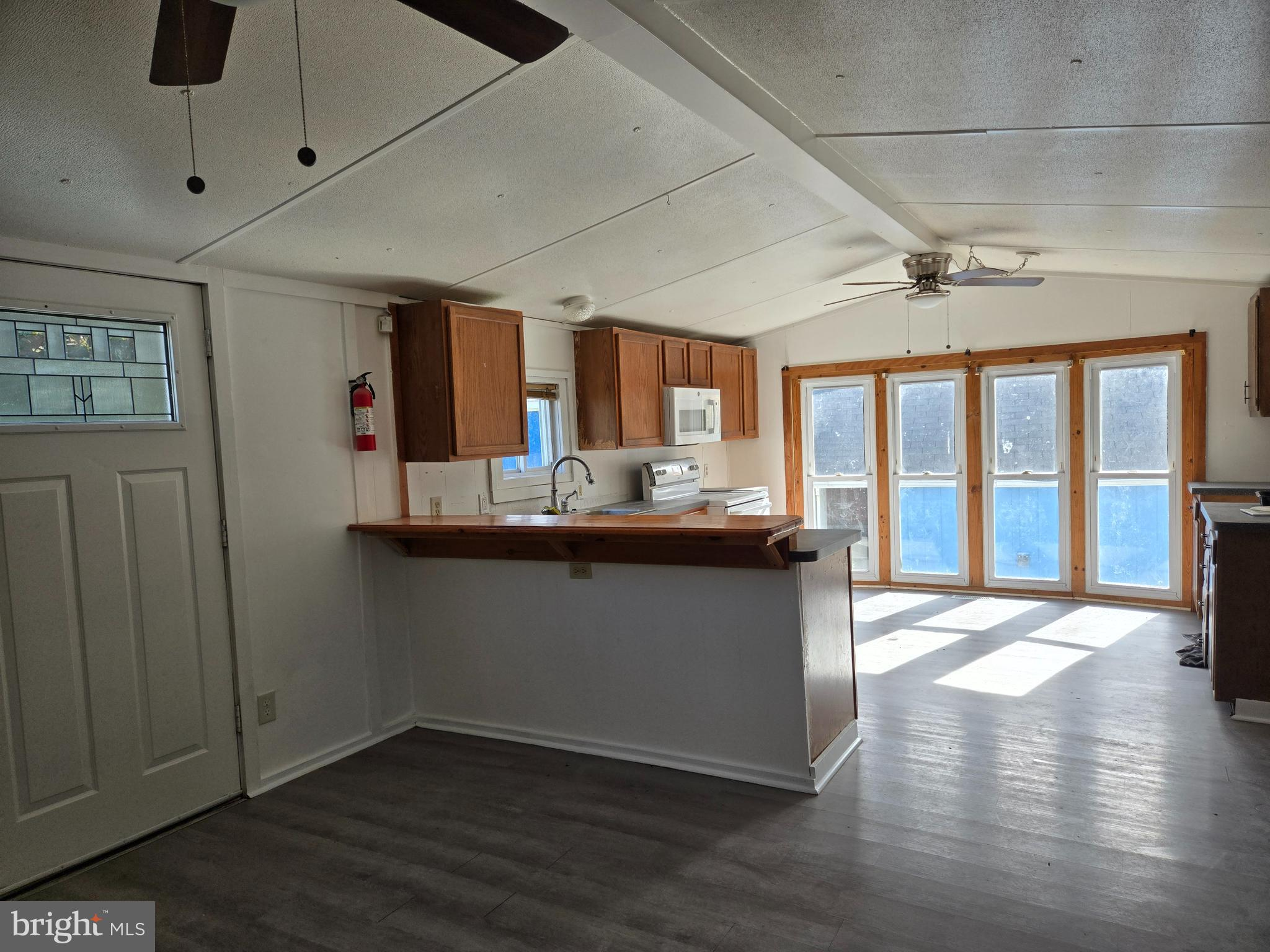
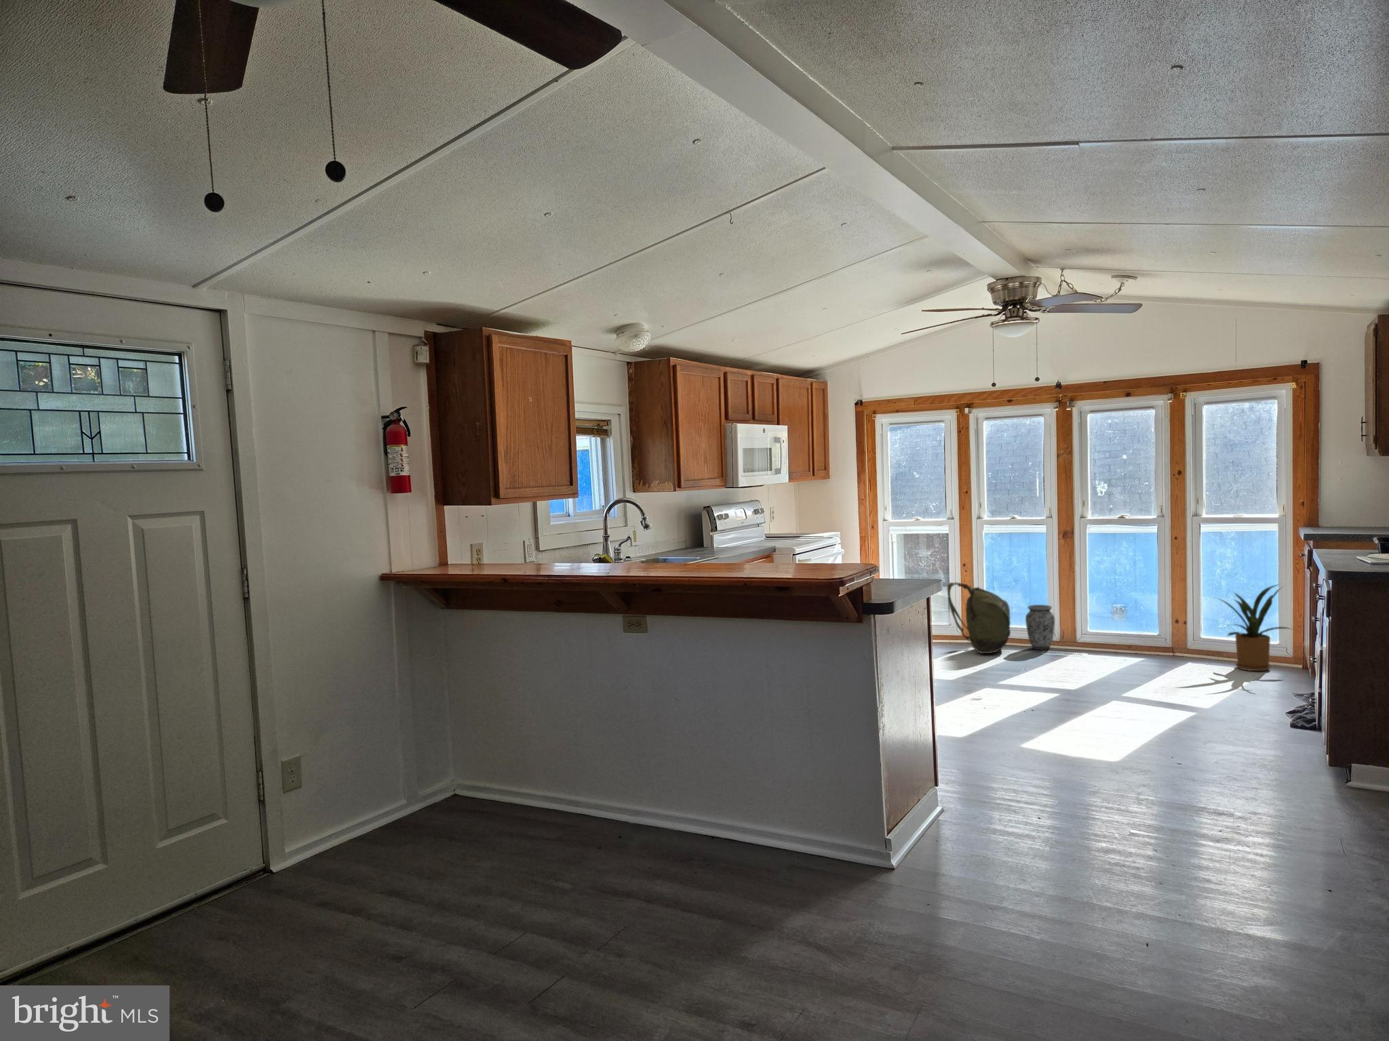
+ backpack (978, 616)
+ vase (1040, 627)
+ house plant (1250, 625)
